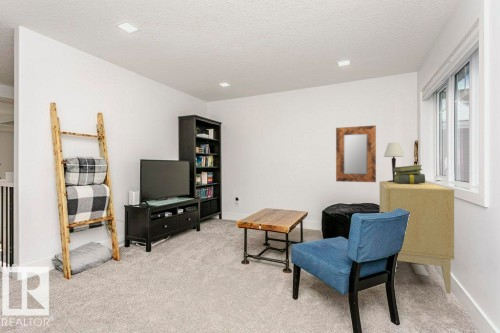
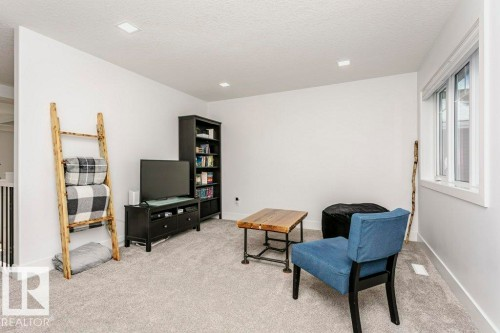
- home mirror (355, 154)
- sideboard (408, 224)
- stack of books (407, 174)
- table lamp (393, 162)
